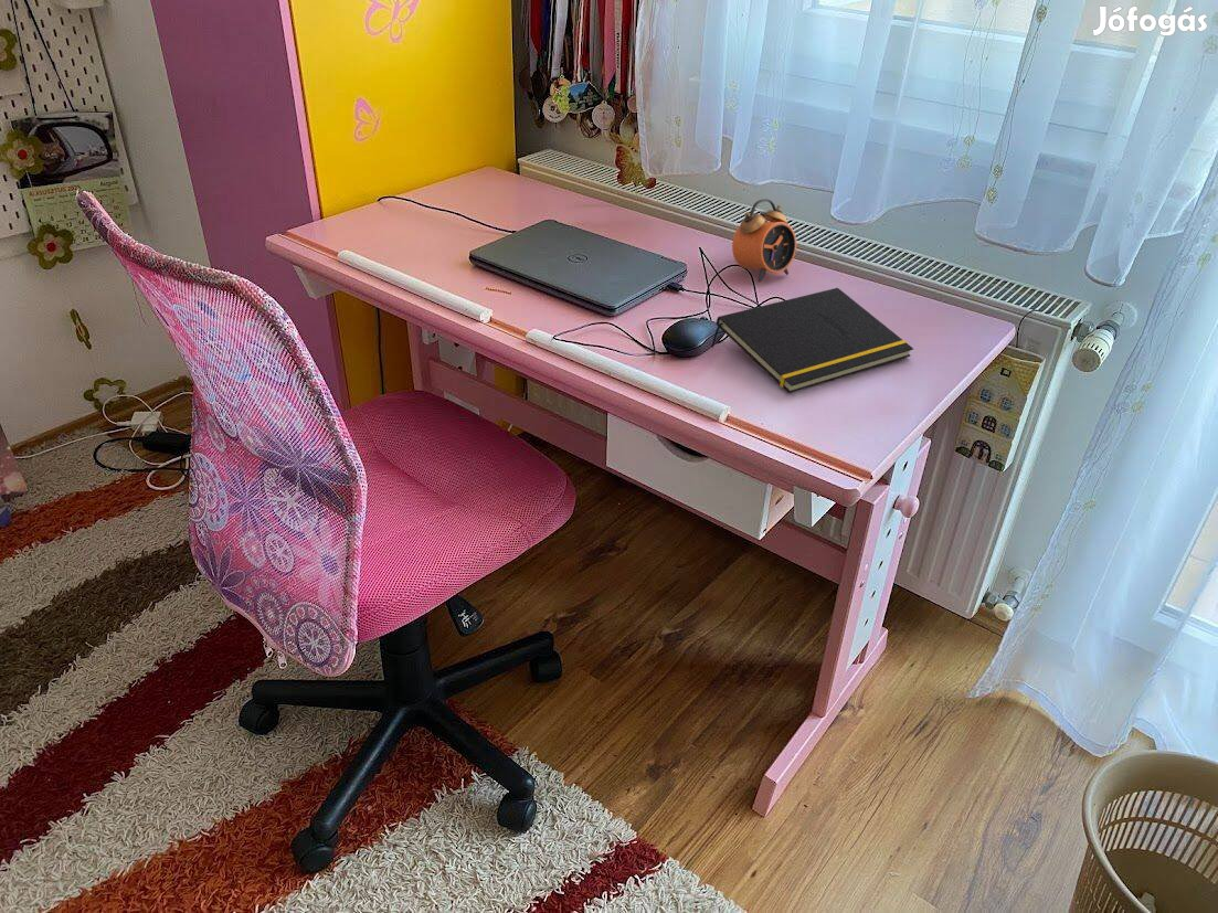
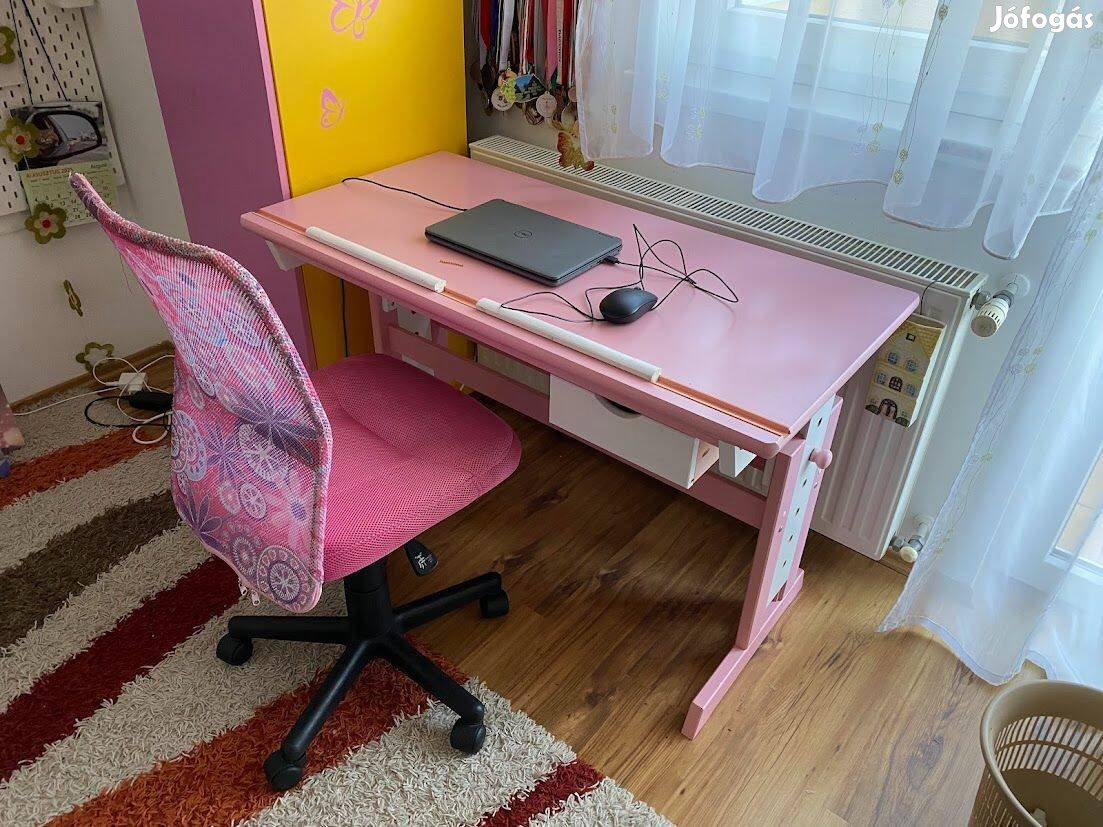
- alarm clock (765, 237)
- notepad (815, 336)
